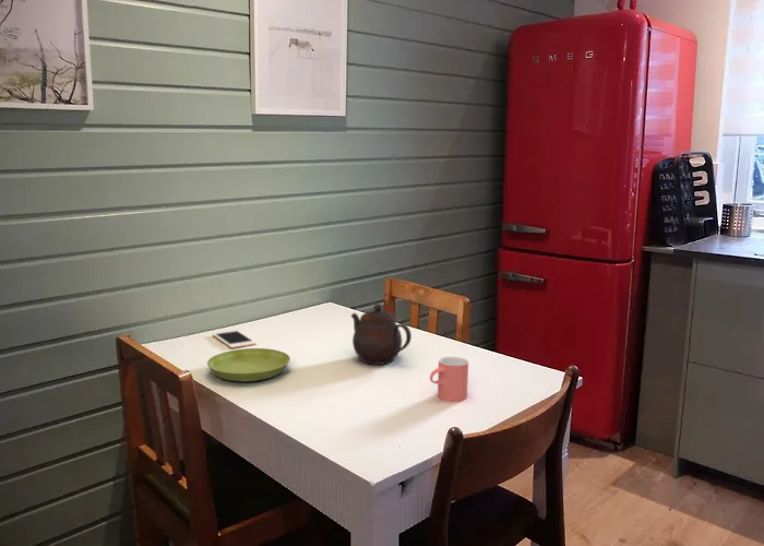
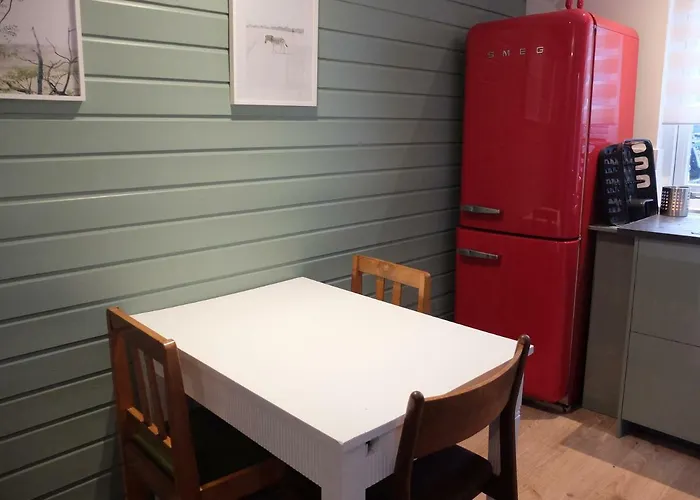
- saucer (249, 365)
- cup (447, 380)
- cell phone (234, 339)
- teapot (379, 332)
